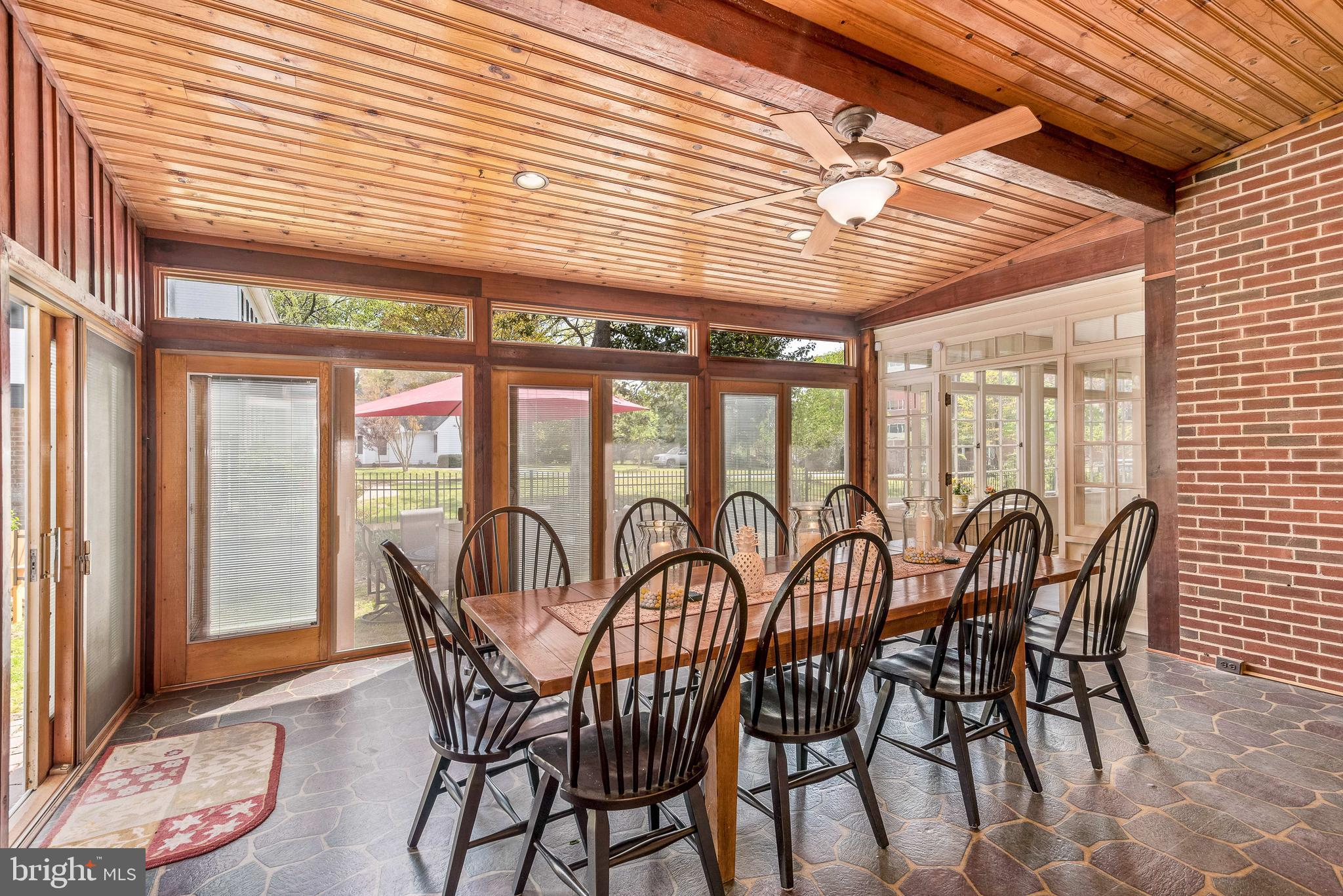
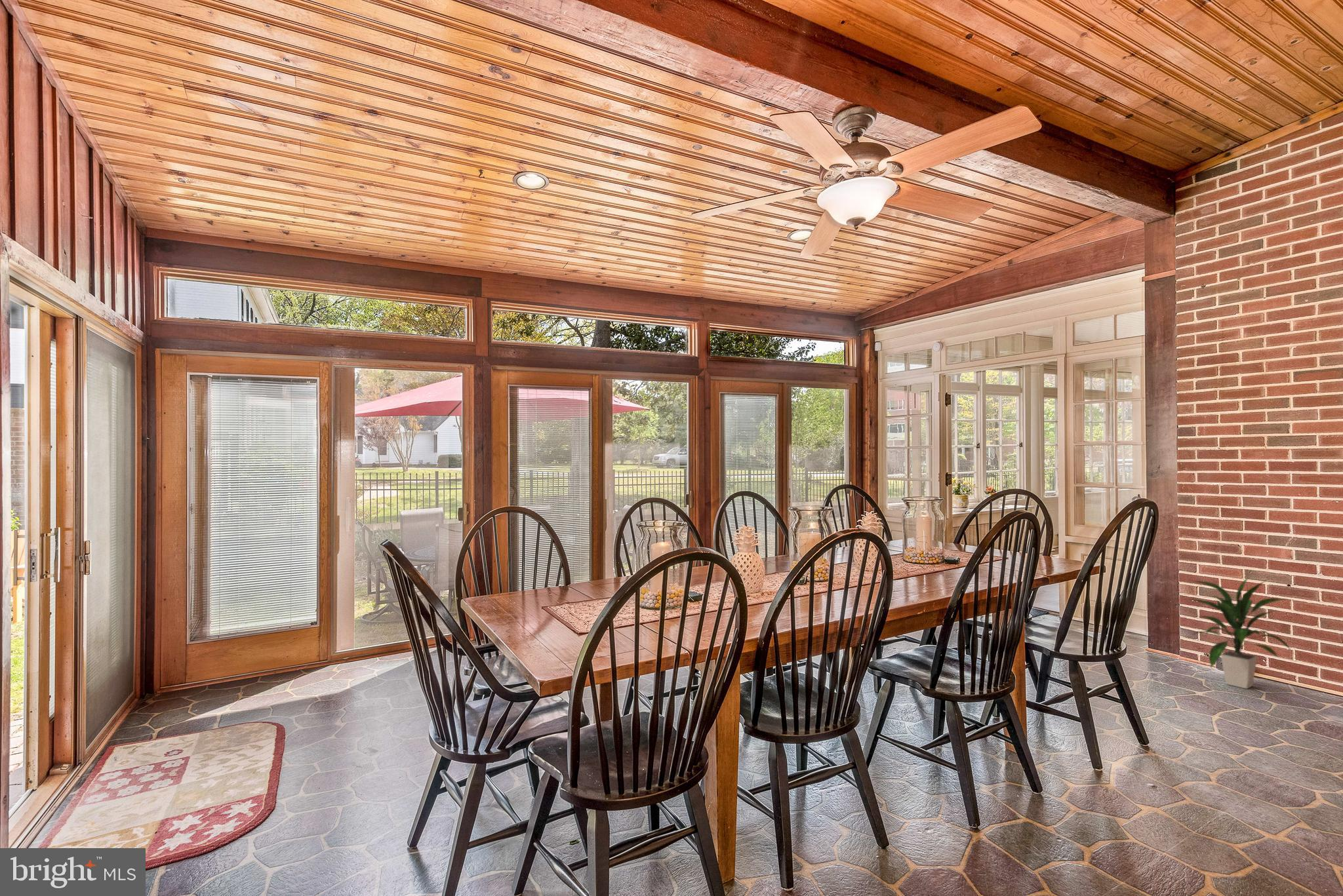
+ indoor plant (1233, 629)
